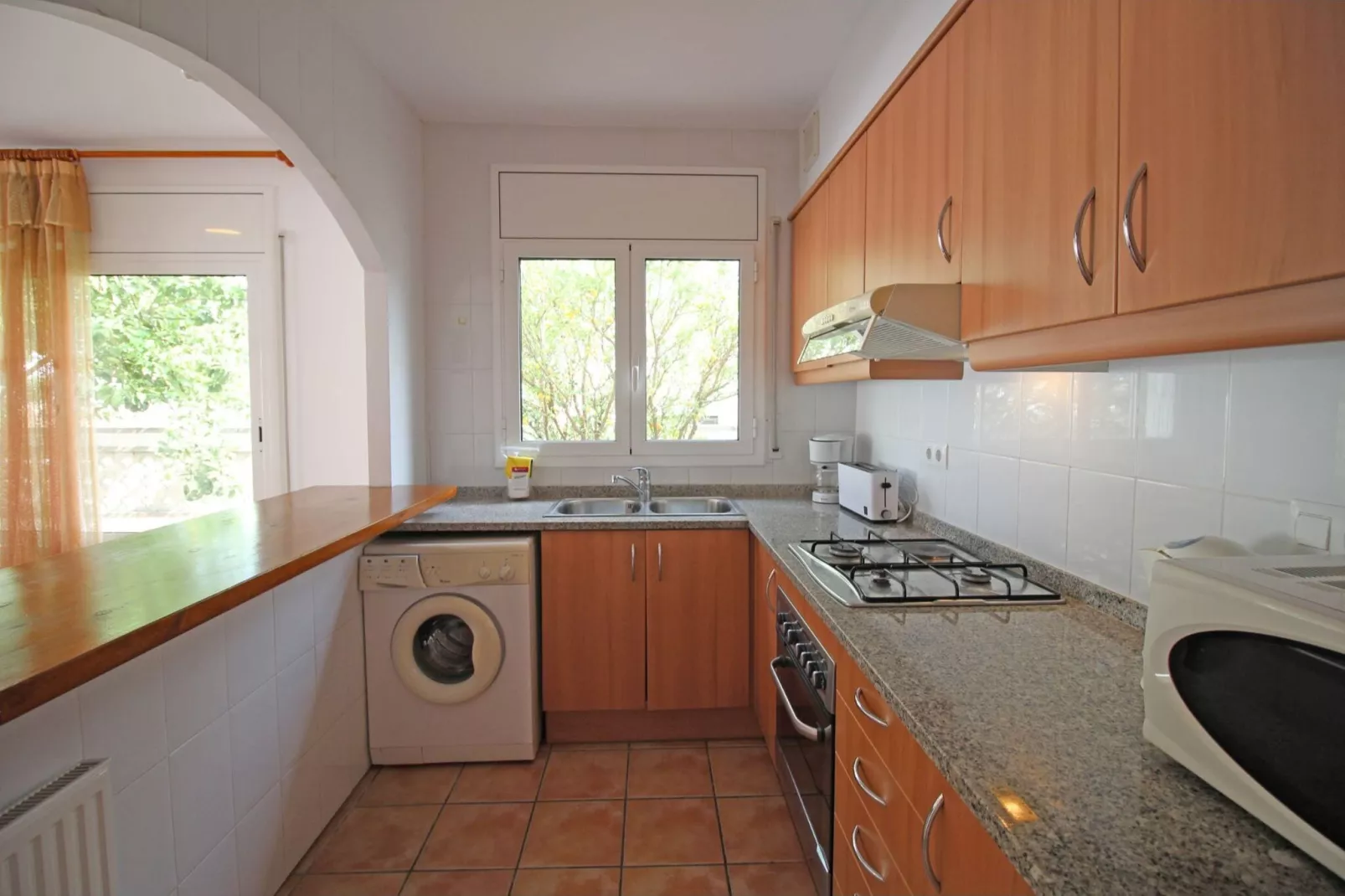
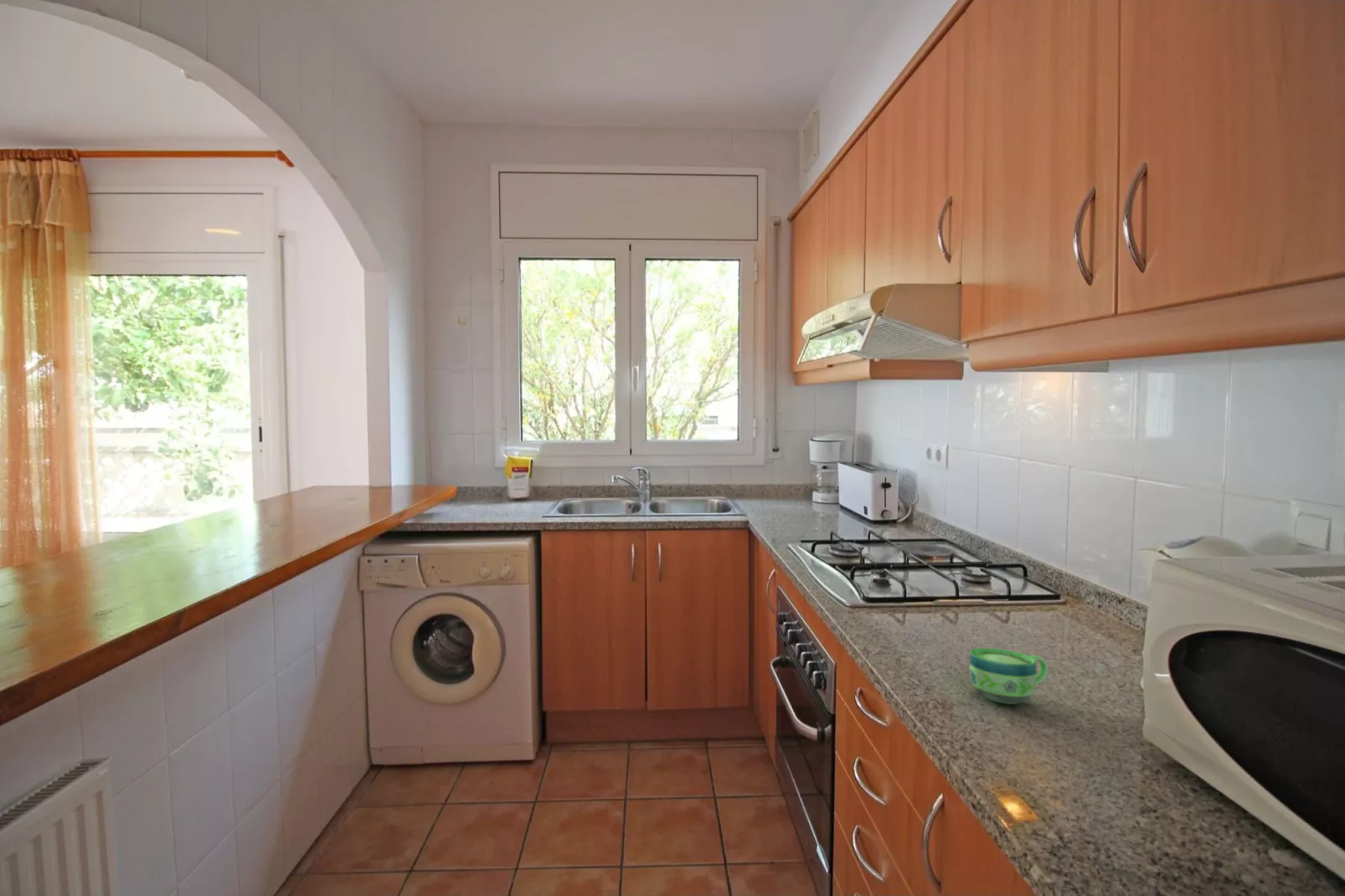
+ cup (1008, 674)
